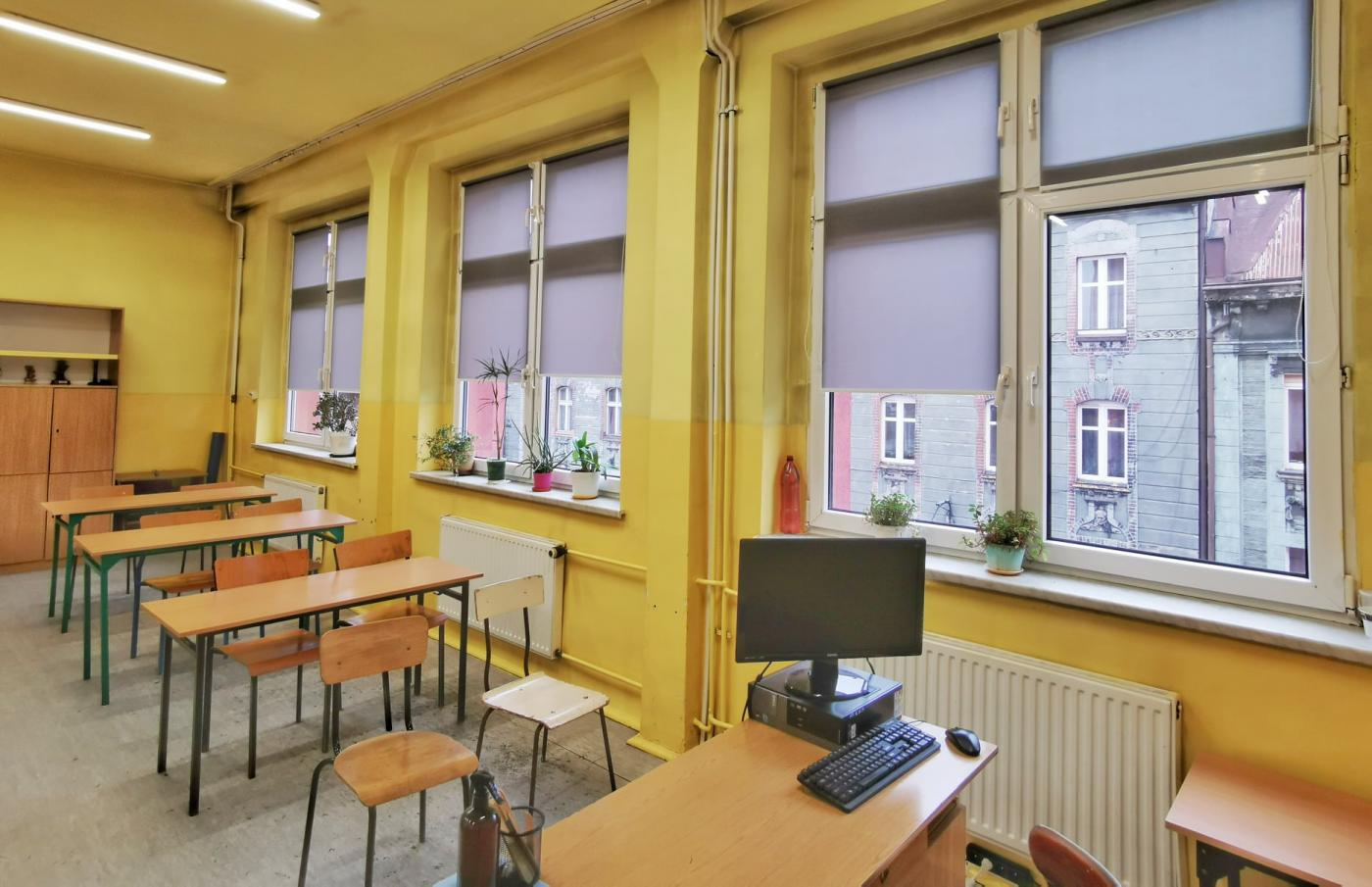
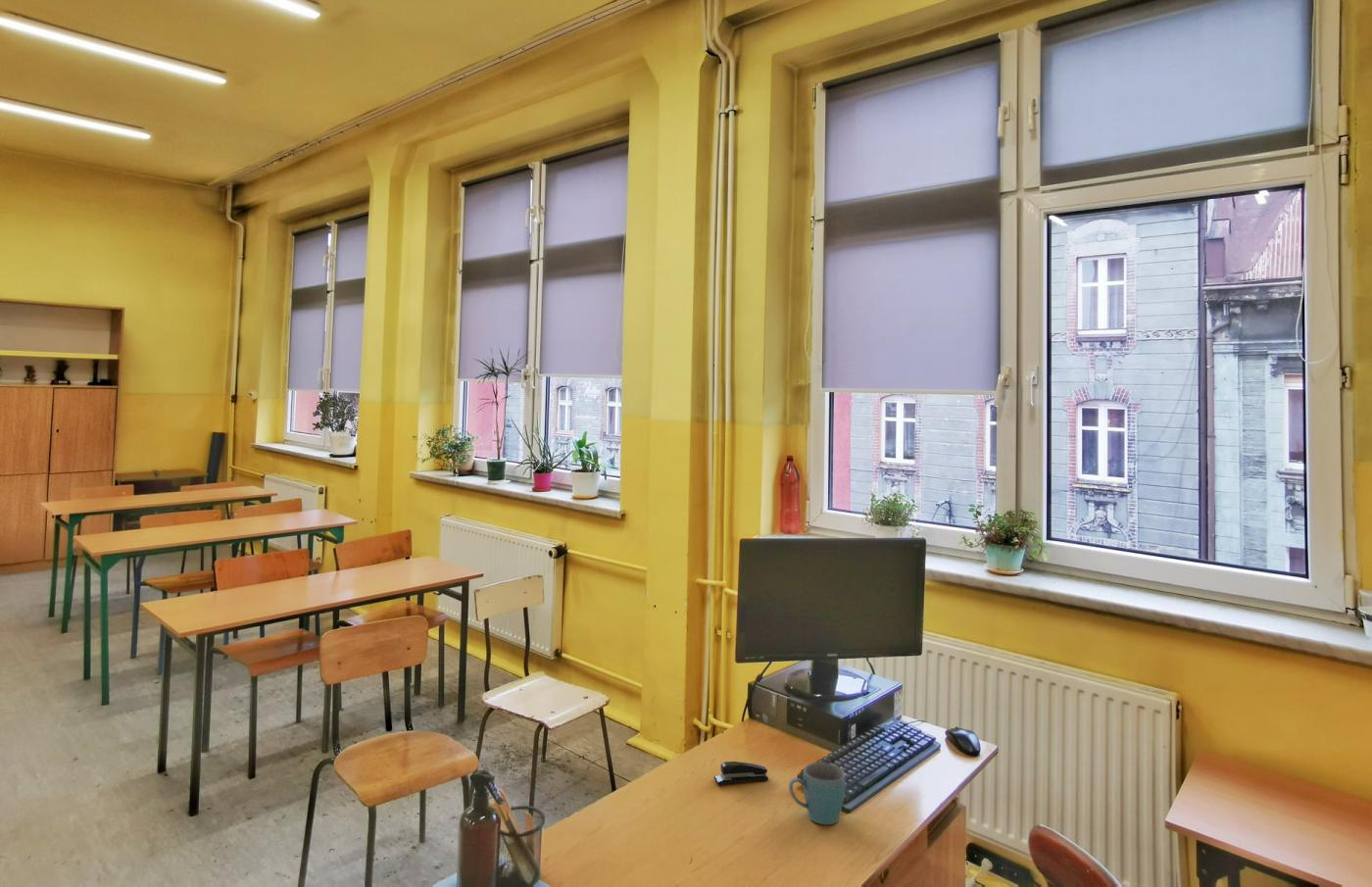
+ mug (815, 795)
+ stapler (741, 770)
